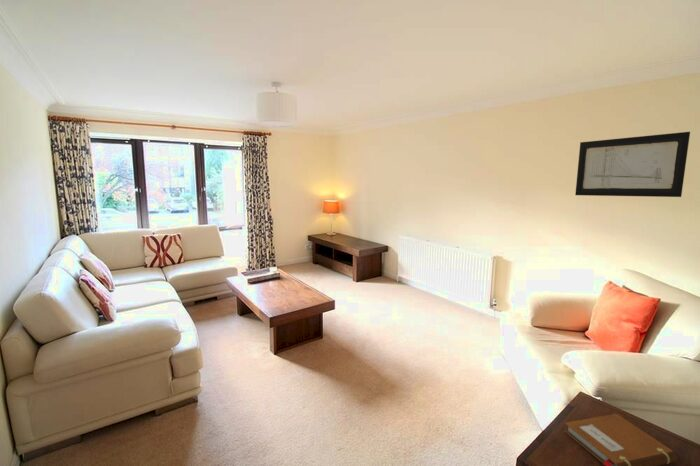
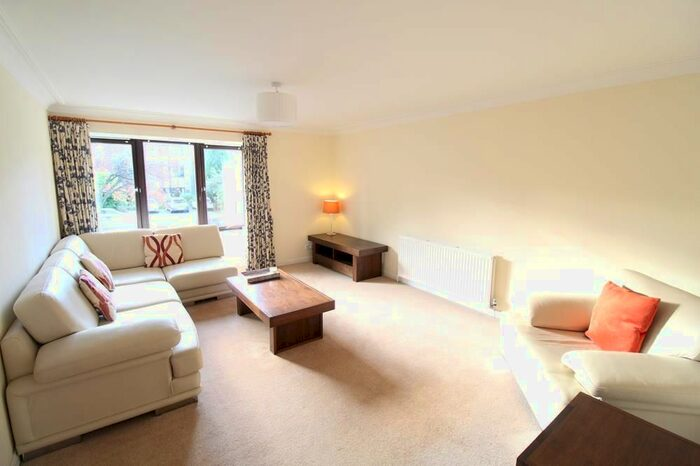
- notebook (616, 442)
- wall art (626, 167)
